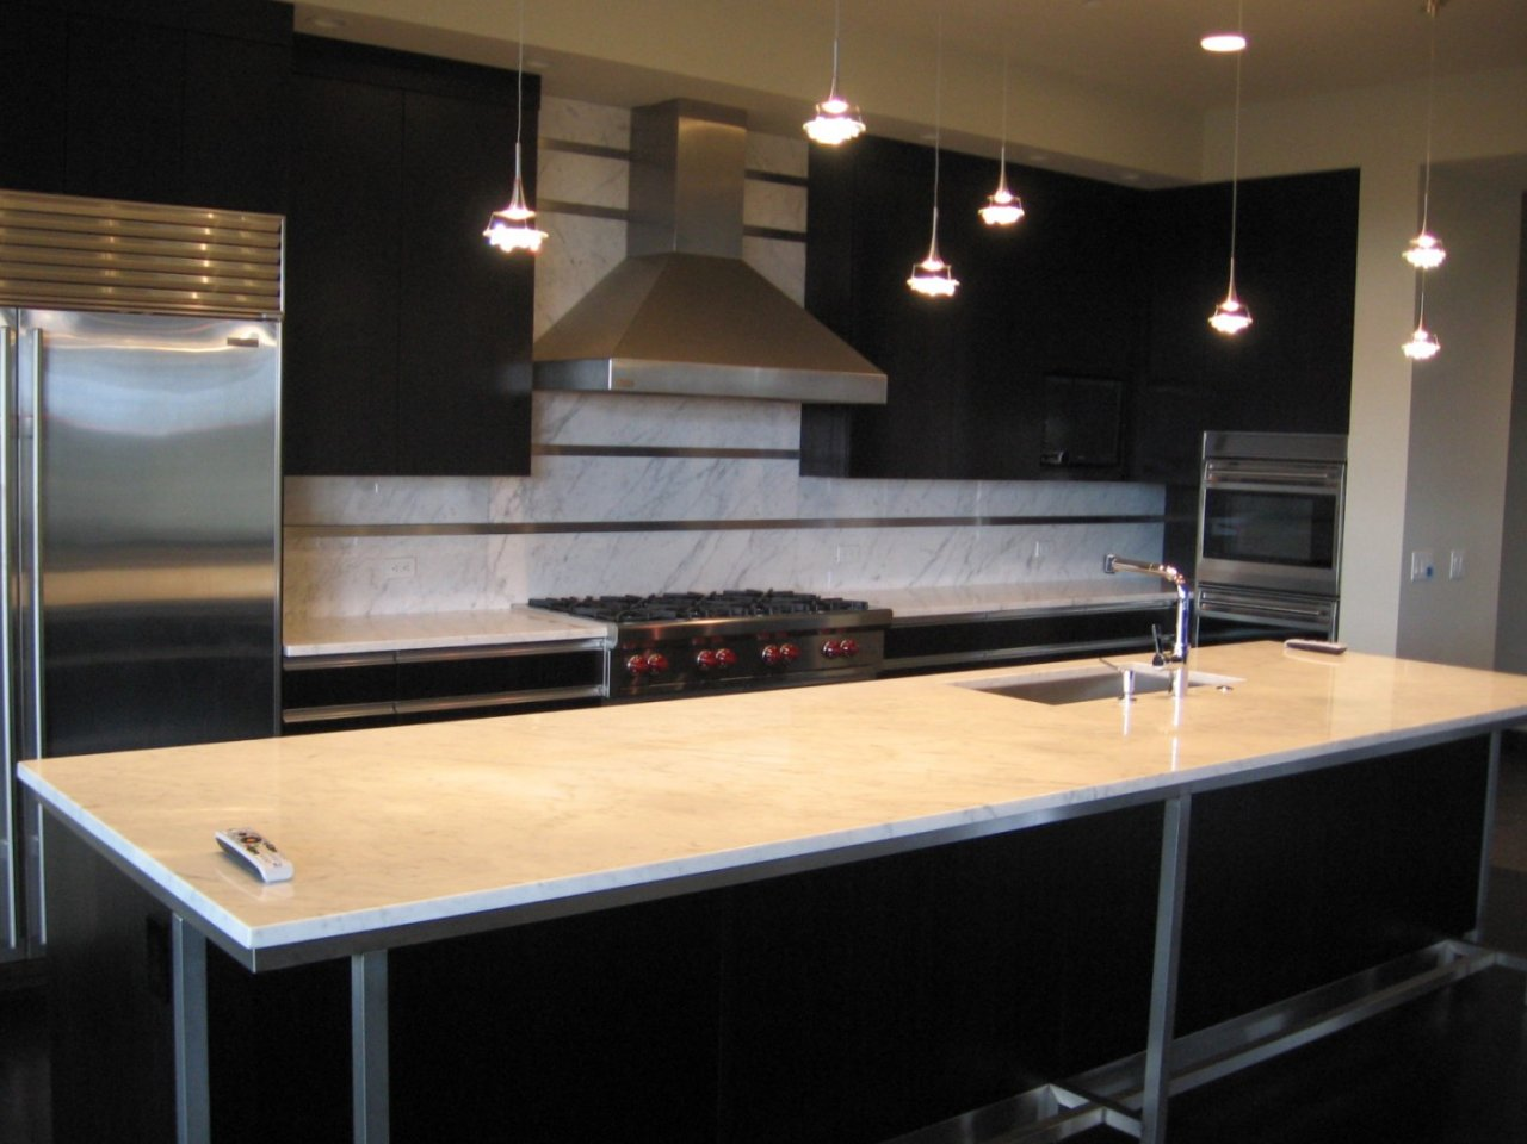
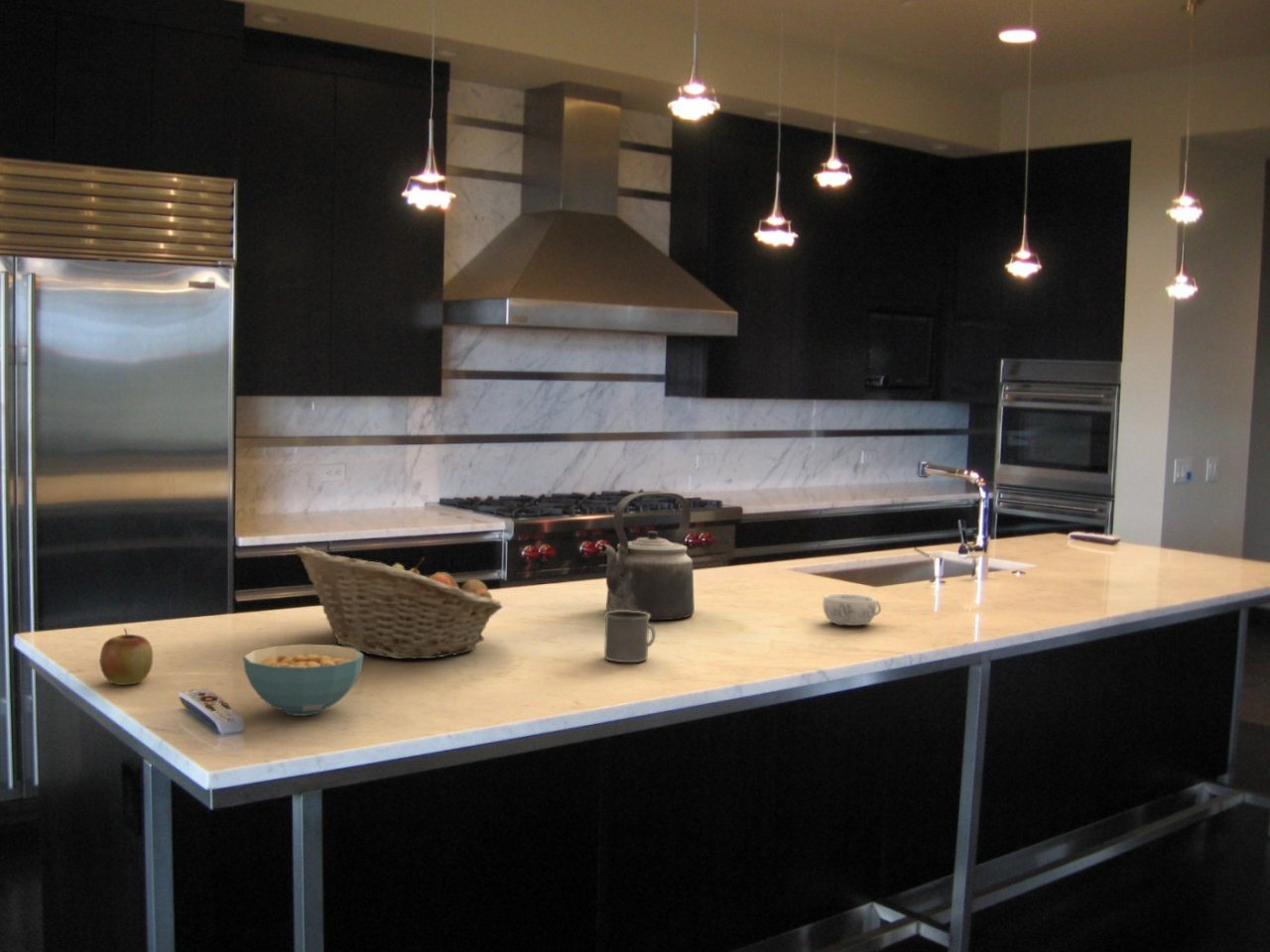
+ apple (126, 655)
+ fruit basket (397, 595)
+ mug (631, 636)
+ decorative bowl (853, 610)
+ cereal bowl (303, 683)
+ kettle (645, 553)
